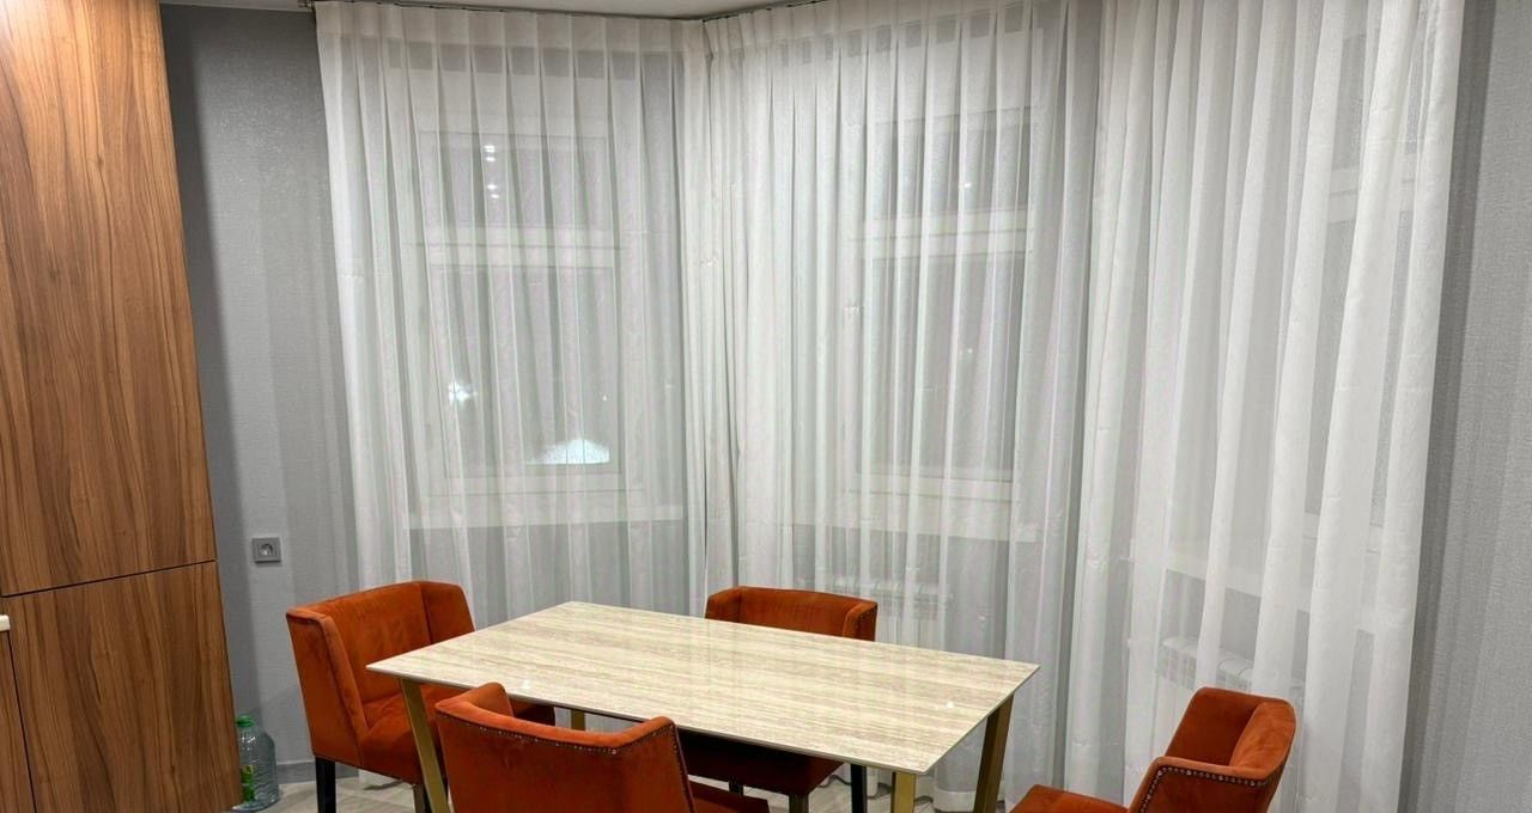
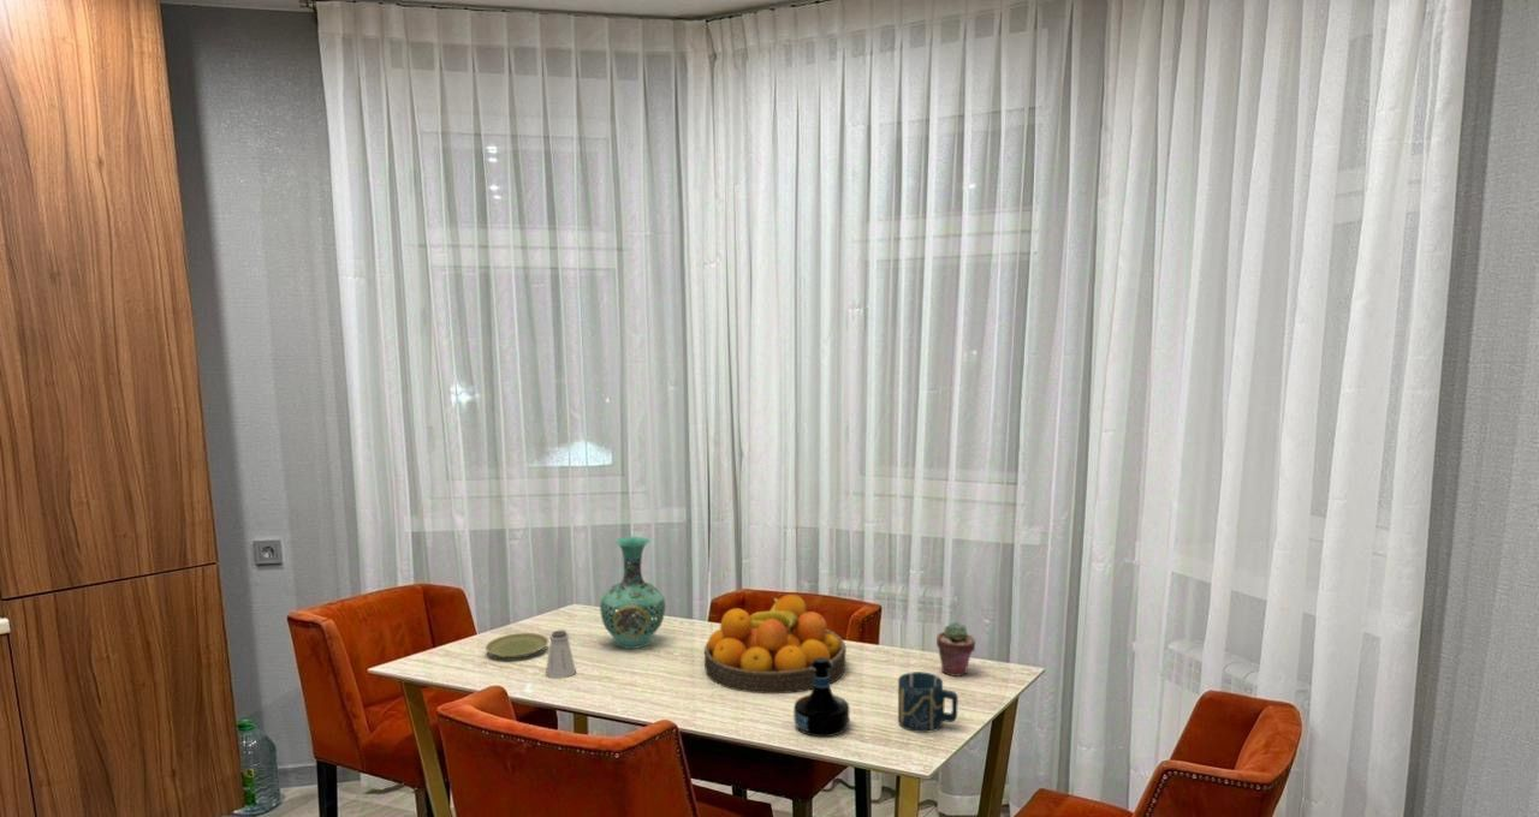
+ plate (517, 646)
+ saltshaker (559, 652)
+ tequila bottle (821, 692)
+ vase (632, 591)
+ cup (927, 702)
+ fruit bowl (774, 636)
+ potted succulent (955, 646)
